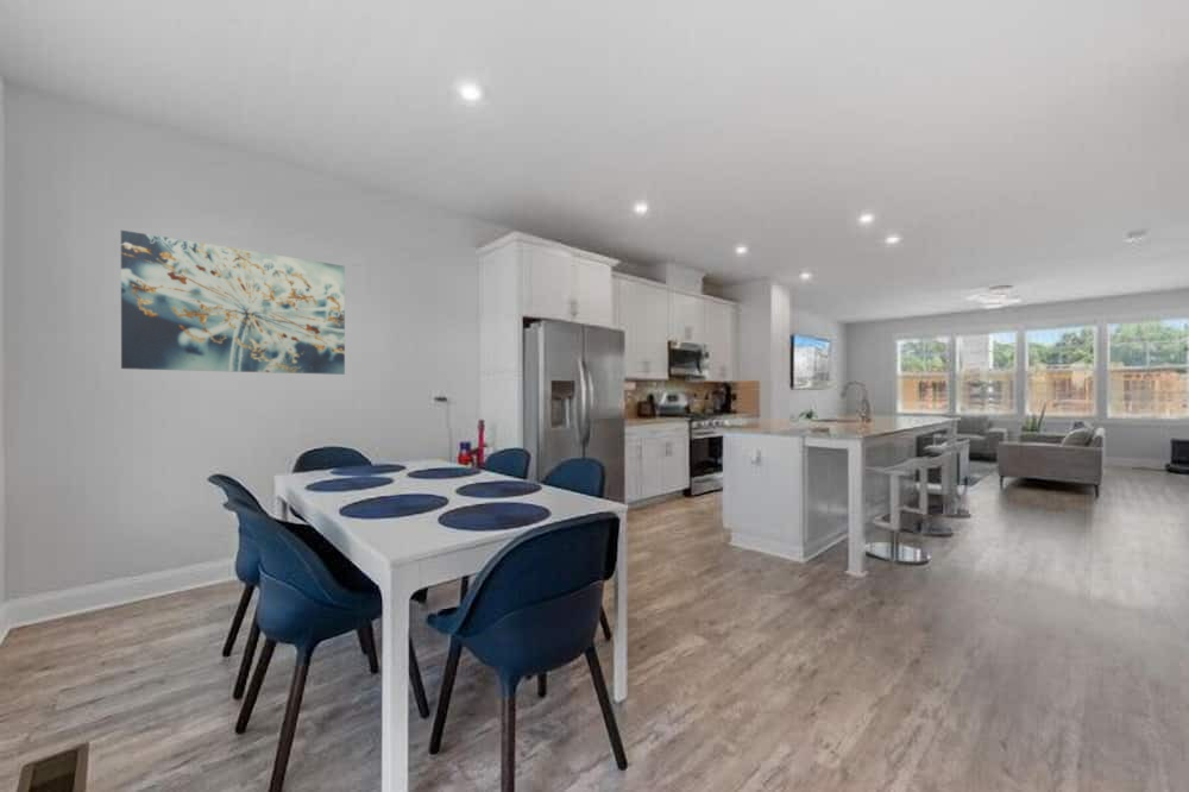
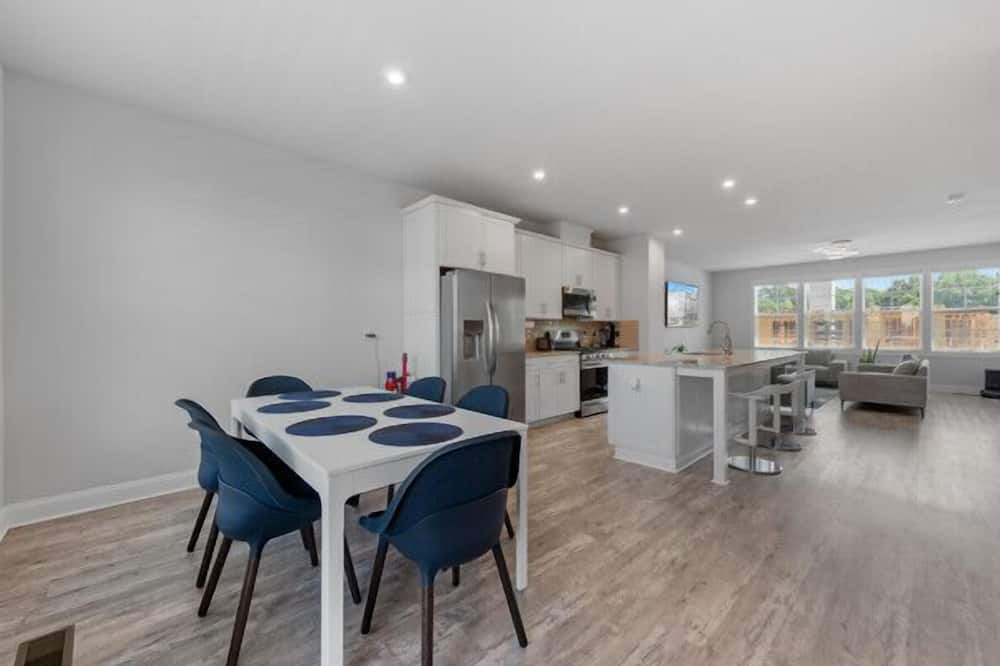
- wall art (246, 310)
